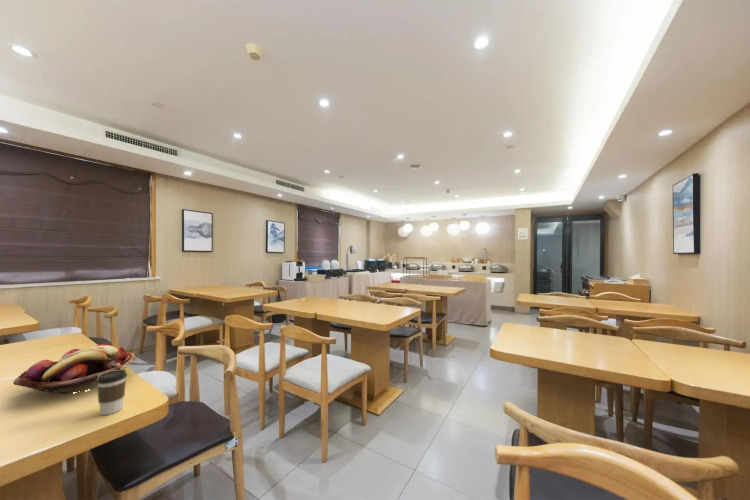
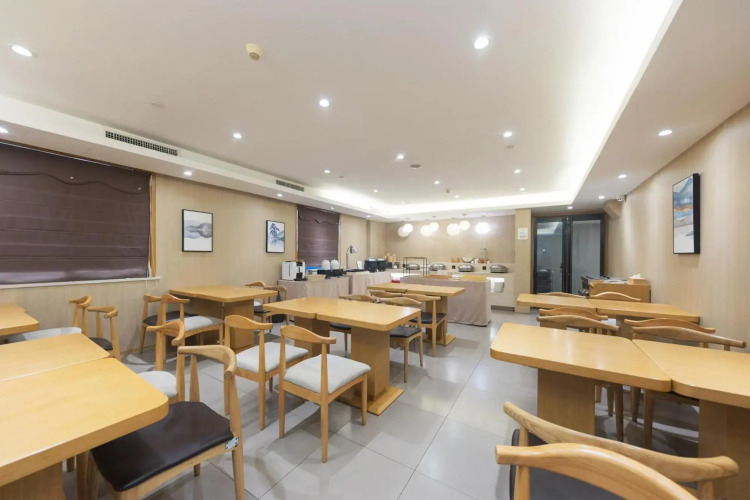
- fruit basket (82, 364)
- coffee cup (111, 391)
